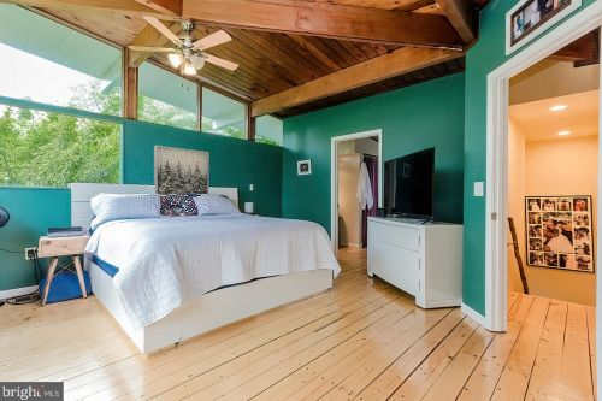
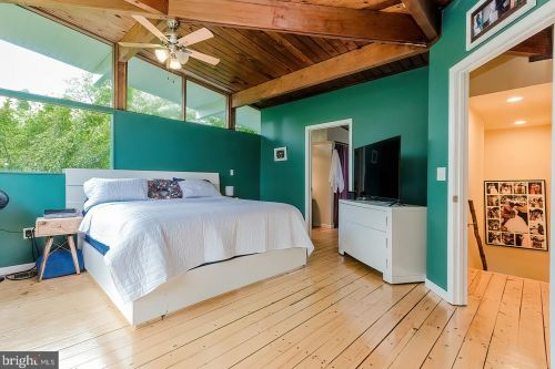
- wall art (183, 175)
